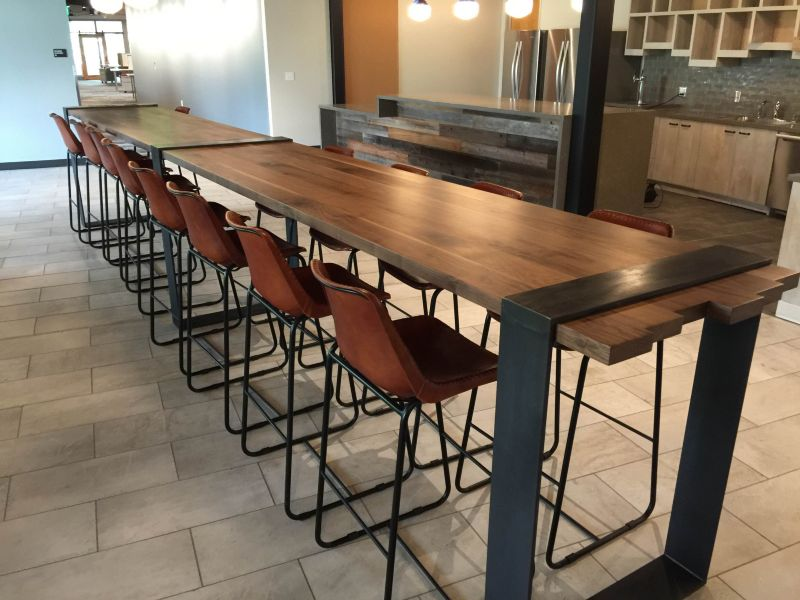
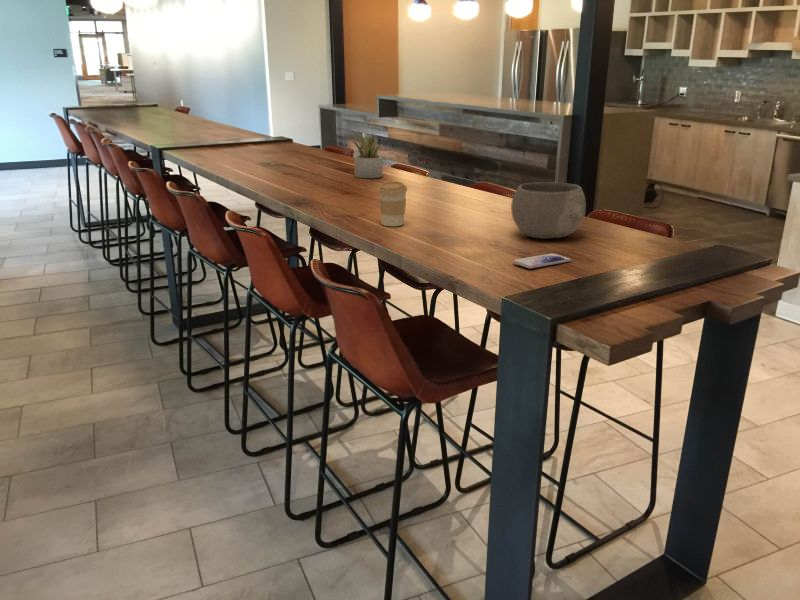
+ bowl (548, 211)
+ smartphone (541, 260)
+ coffee cup (392, 203)
+ succulent plant (368, 153)
